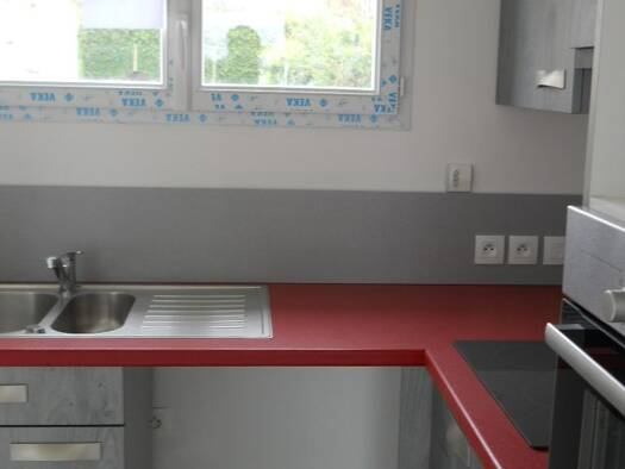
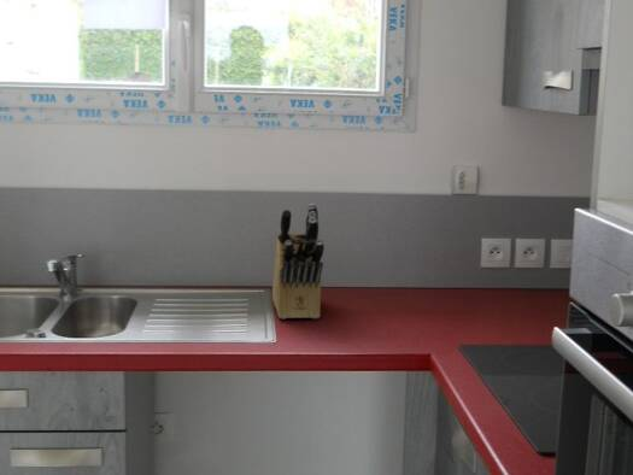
+ knife block (297, 256)
